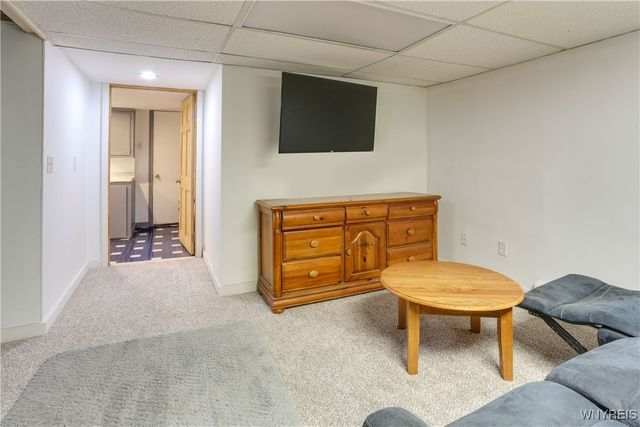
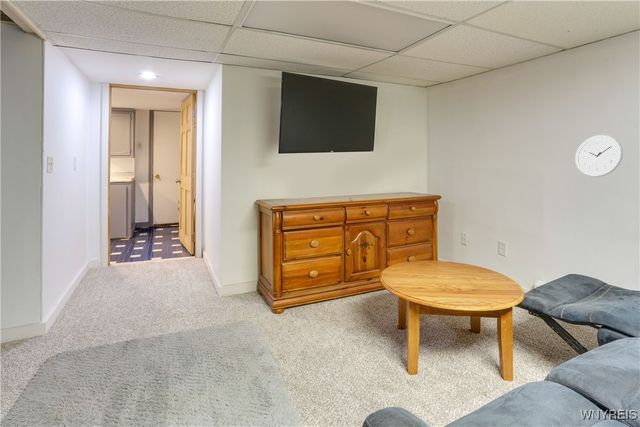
+ wall clock (597, 156)
